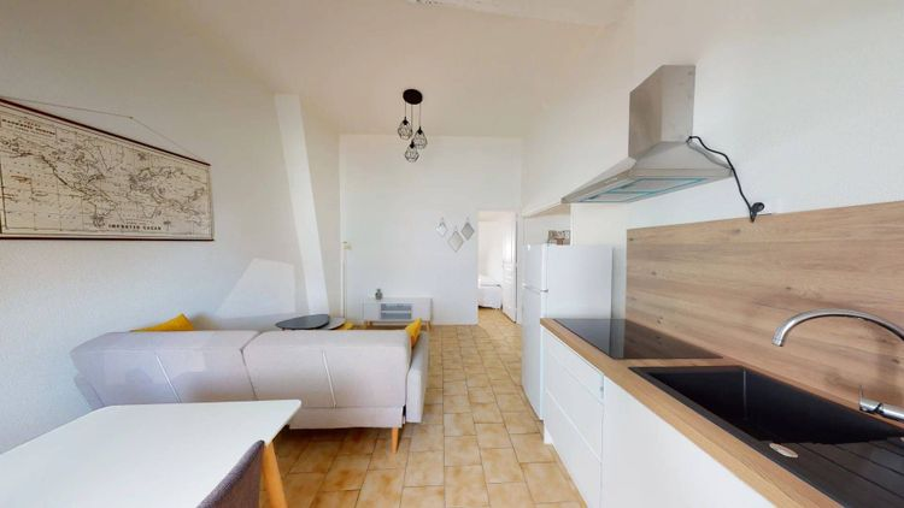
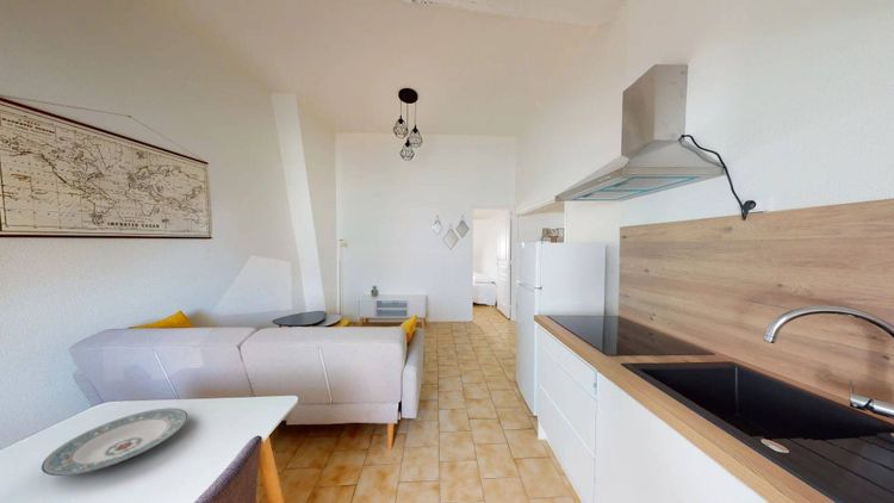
+ plate (124, 441)
